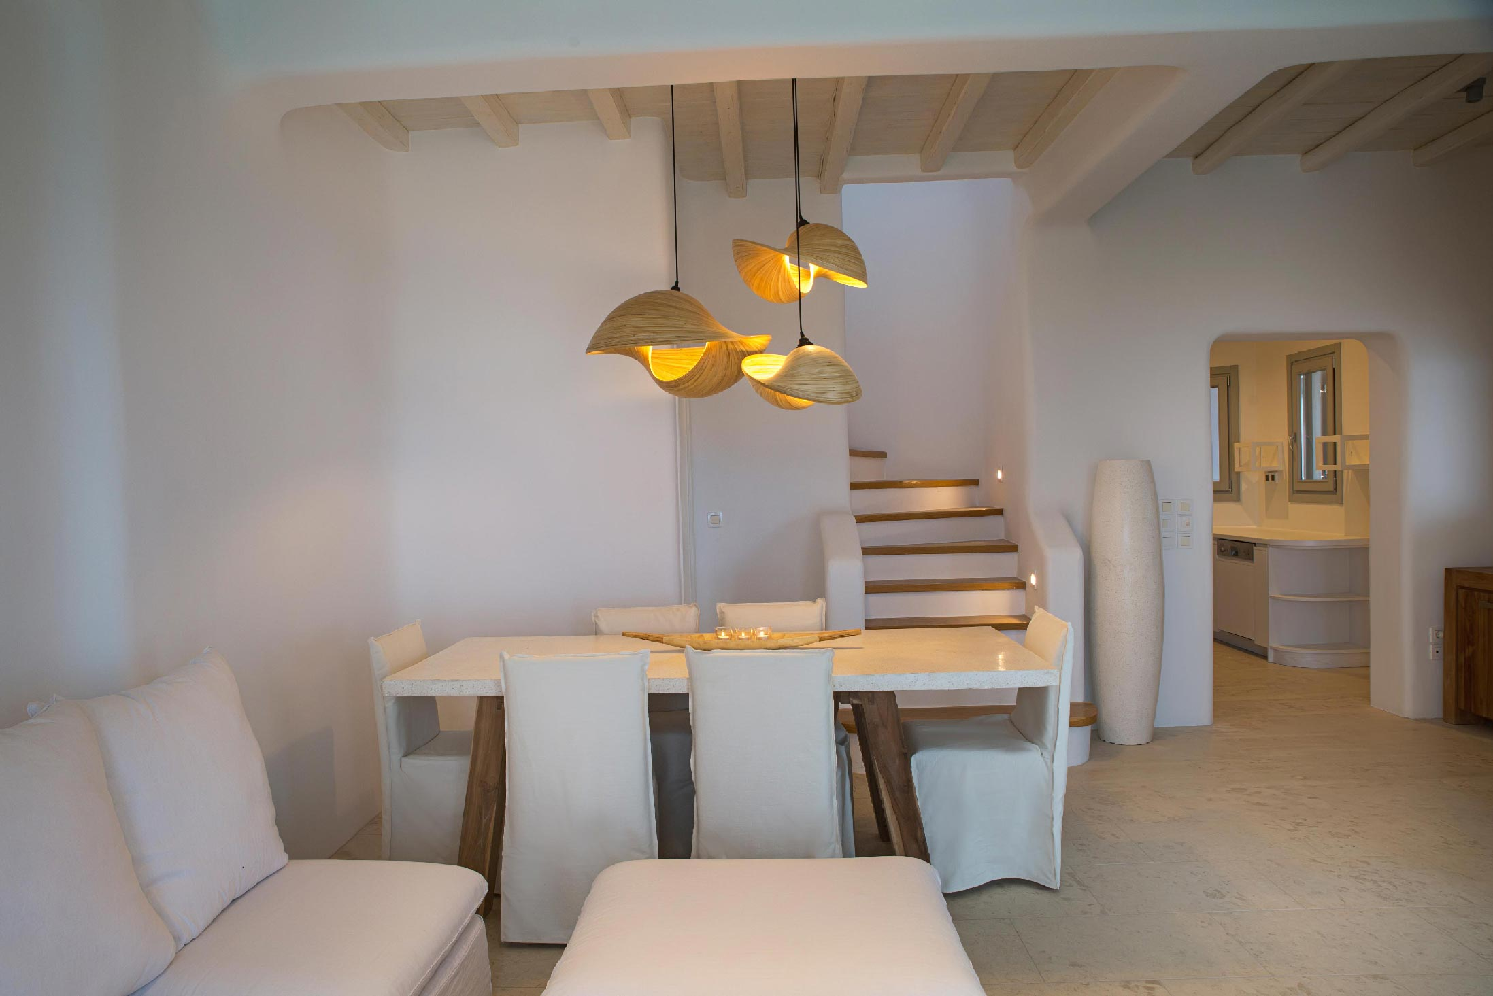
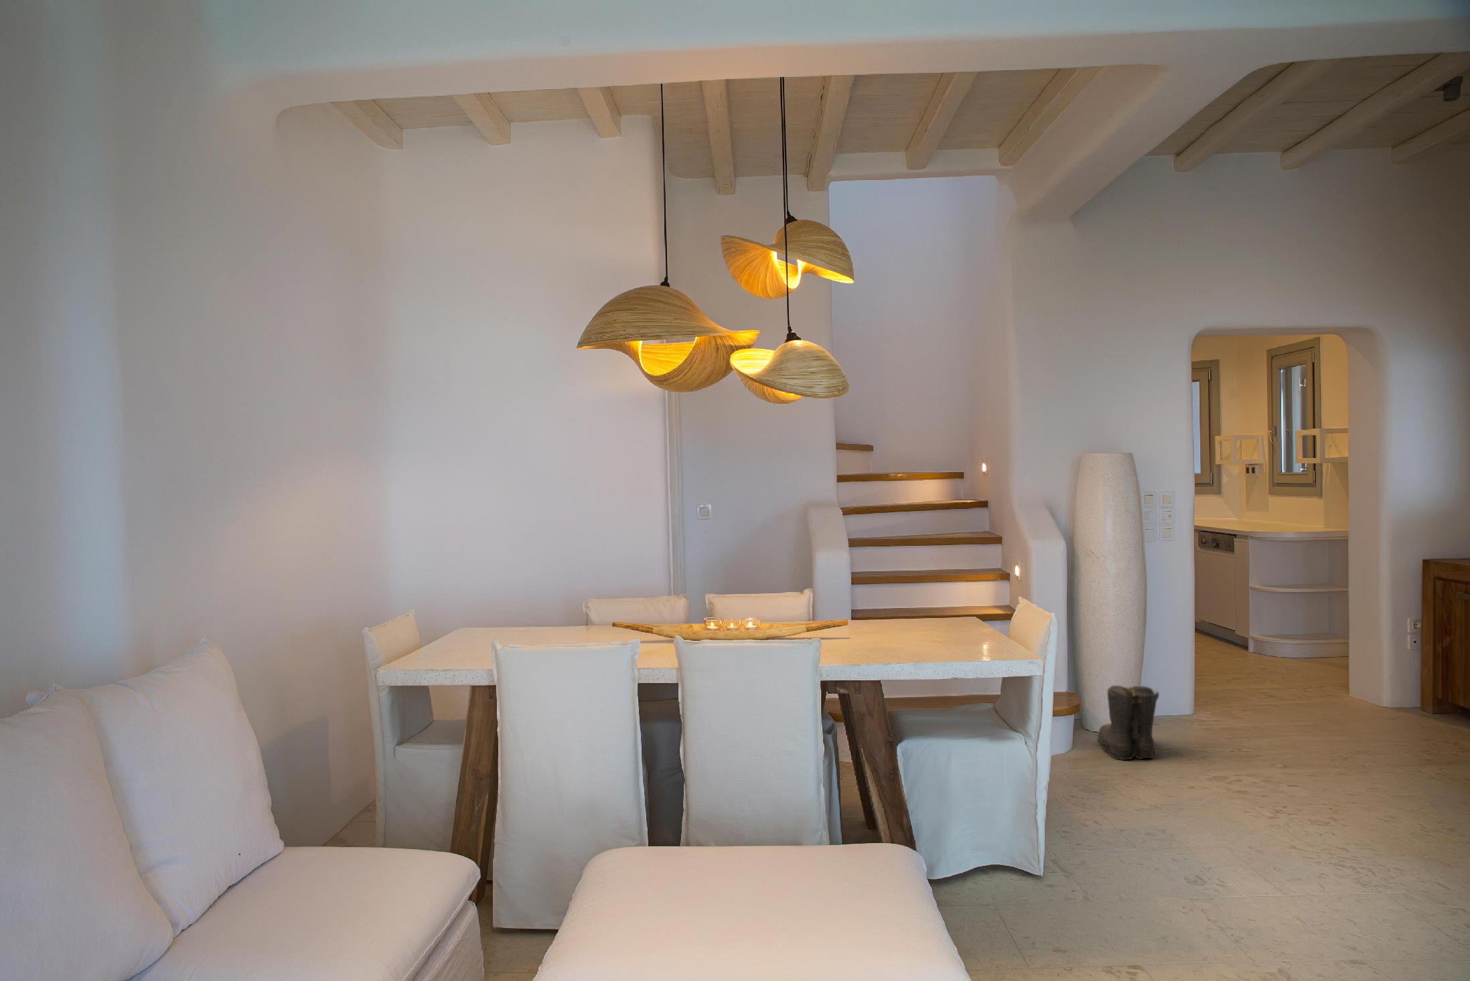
+ boots (1127, 716)
